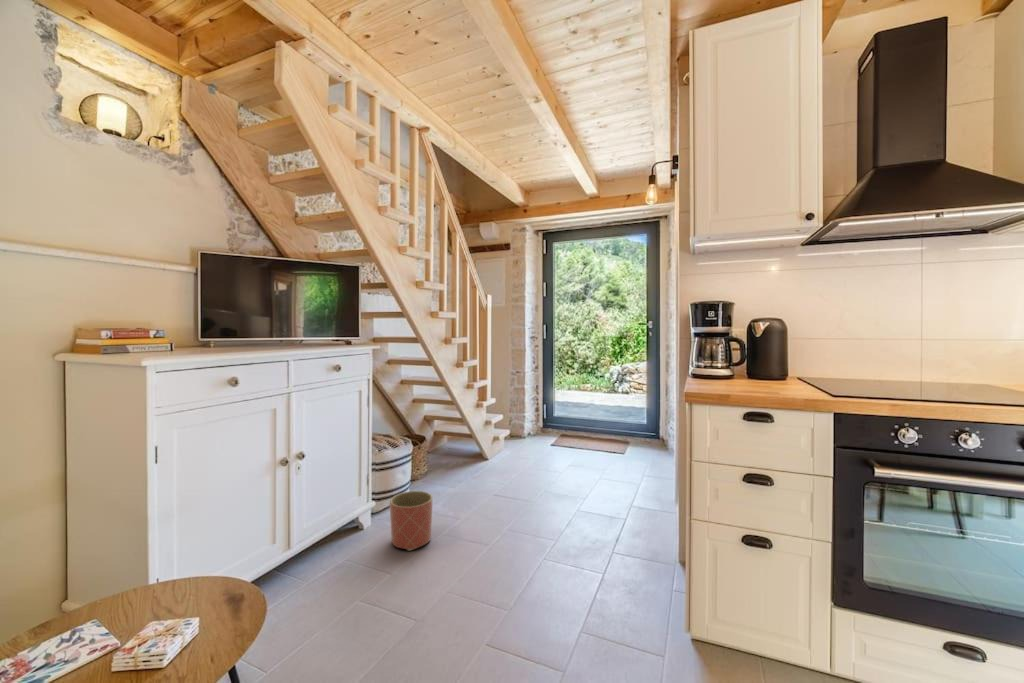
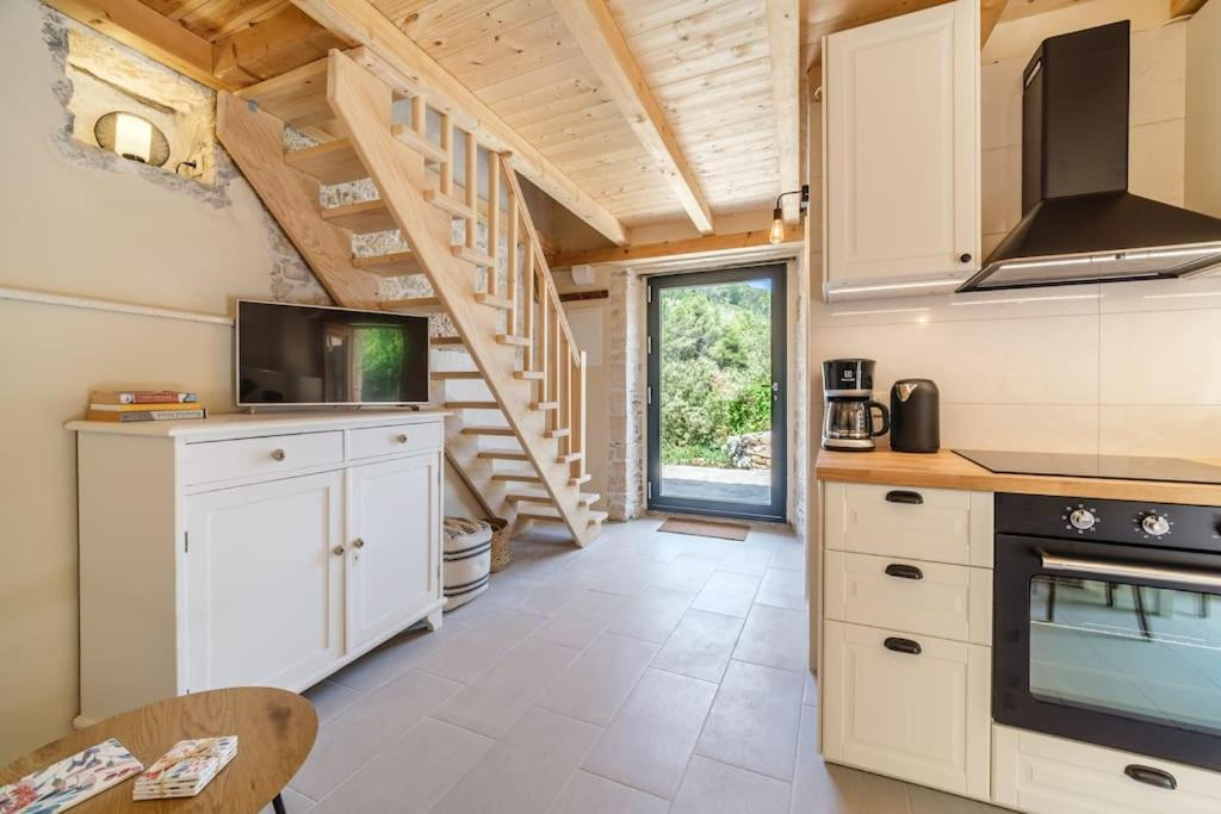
- planter (411, 519)
